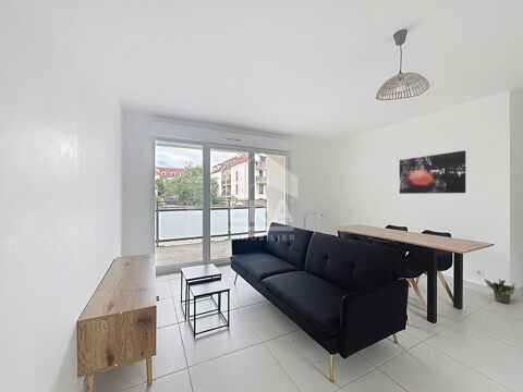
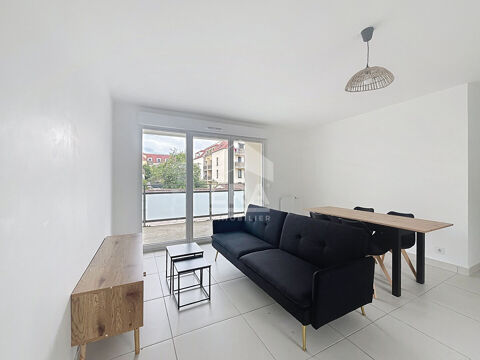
- potted plant (498, 289)
- wall art (428, 174)
